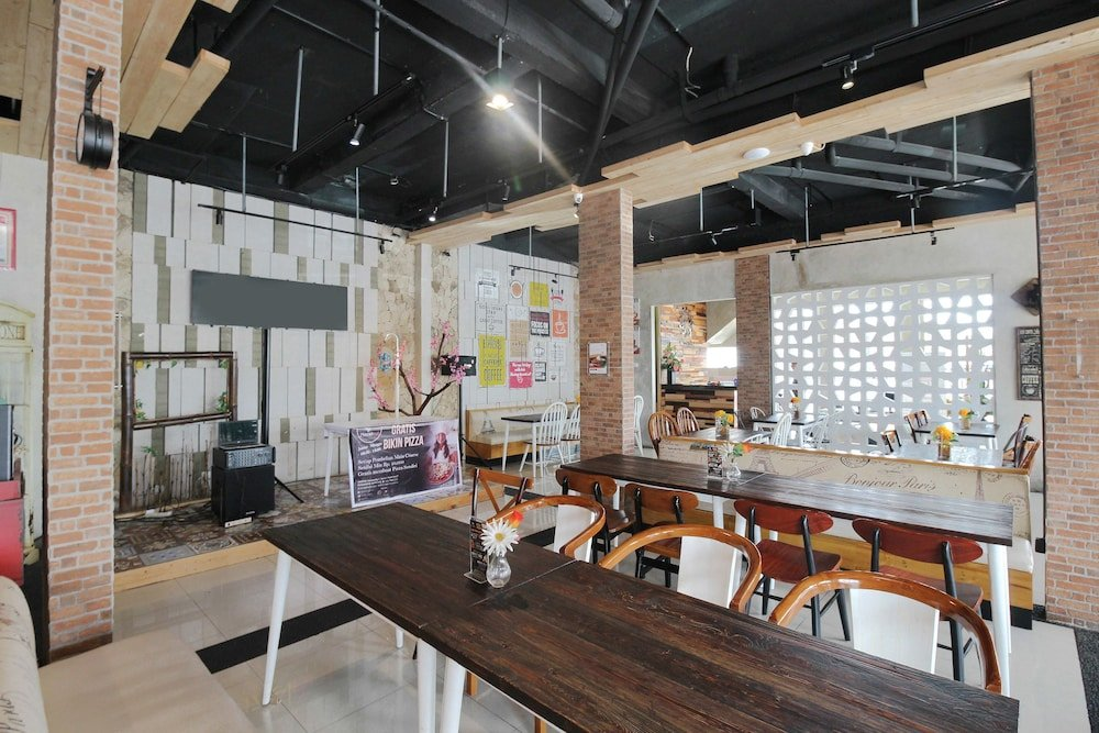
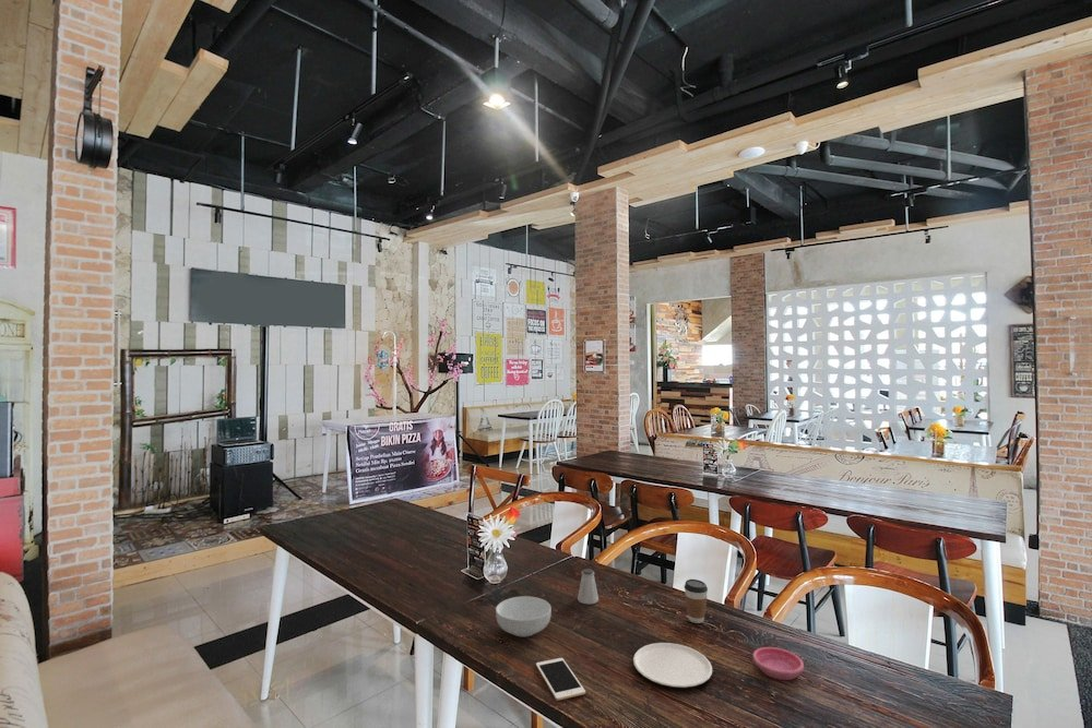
+ saucer (778, 664)
+ saltshaker (587, 584)
+ cell phone (559, 677)
+ plate (672, 665)
+ coffee cup (696, 601)
+ cereal bowl (523, 618)
